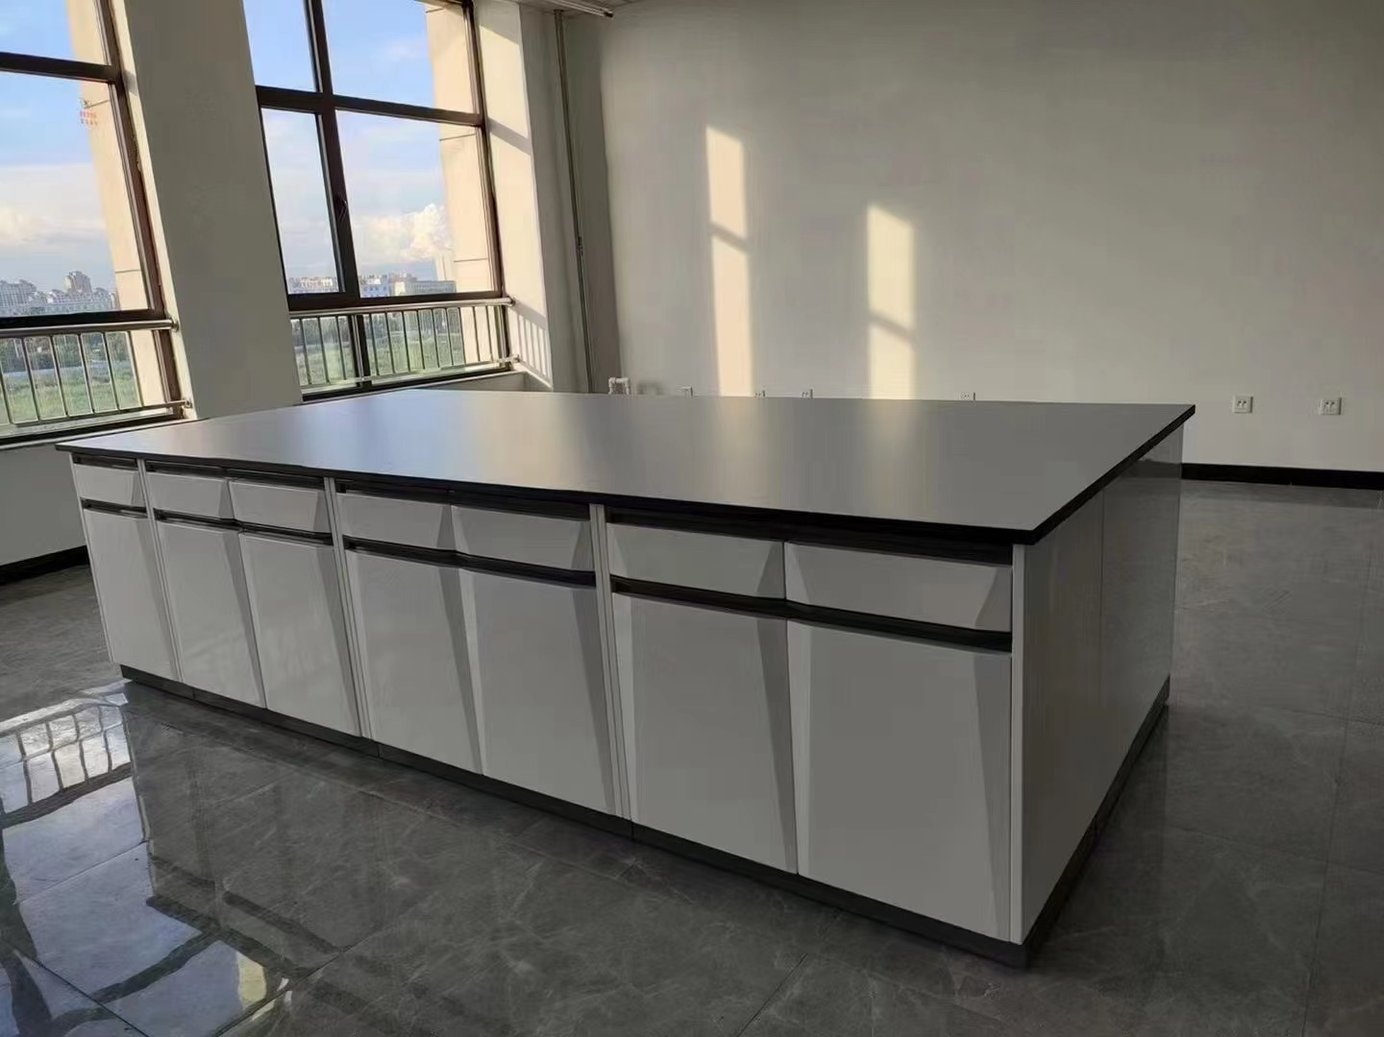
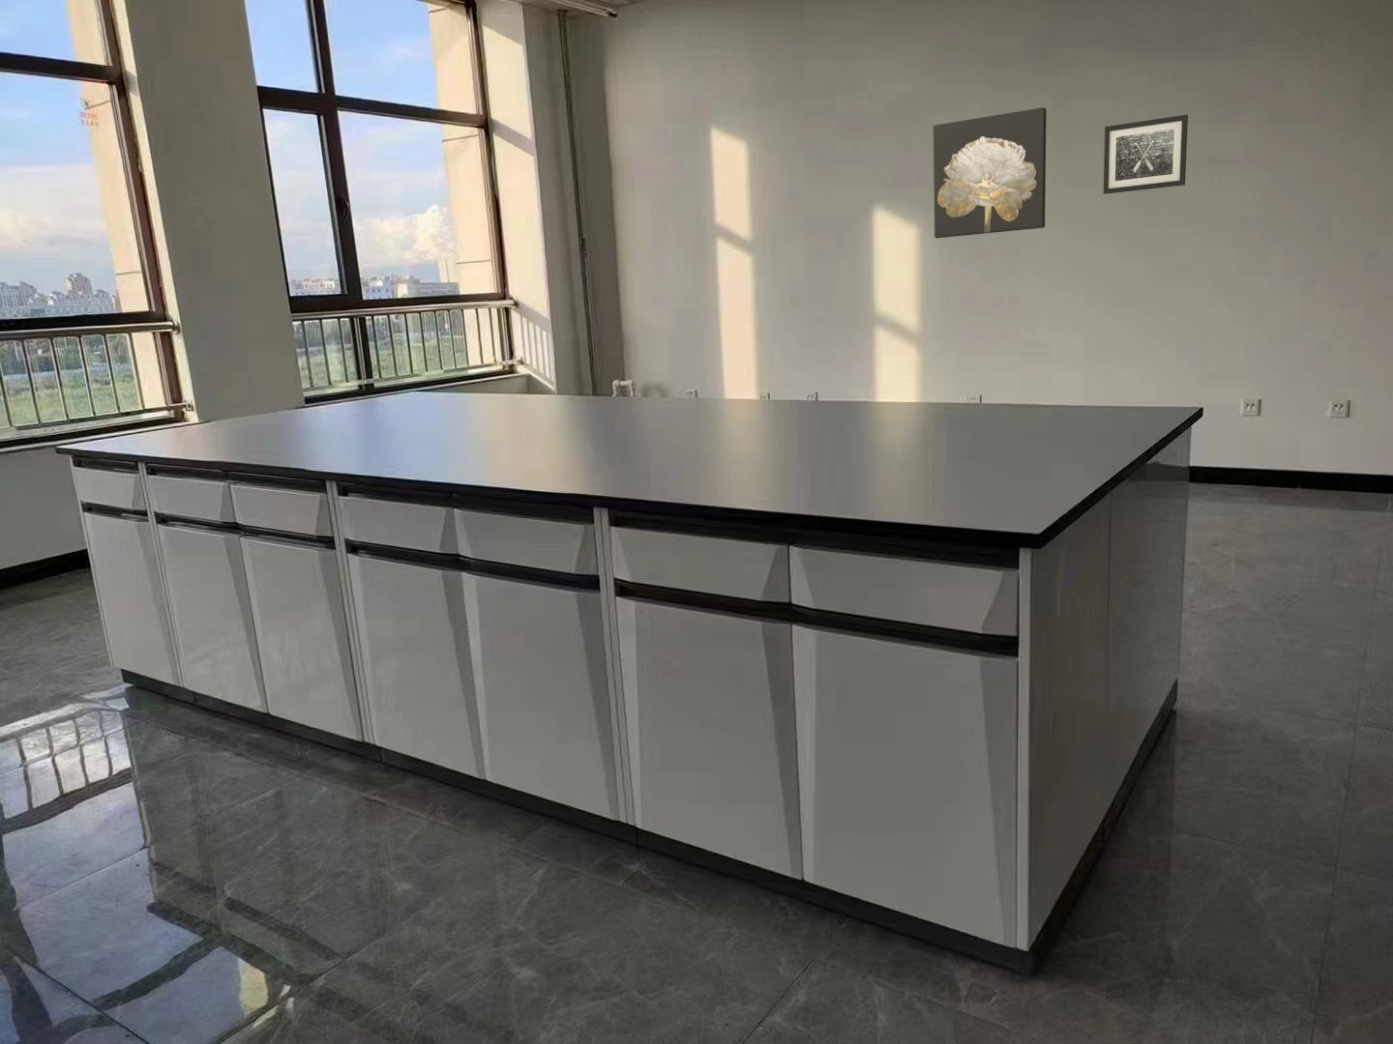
+ wall art (1144, 155)
+ wall art (987, 175)
